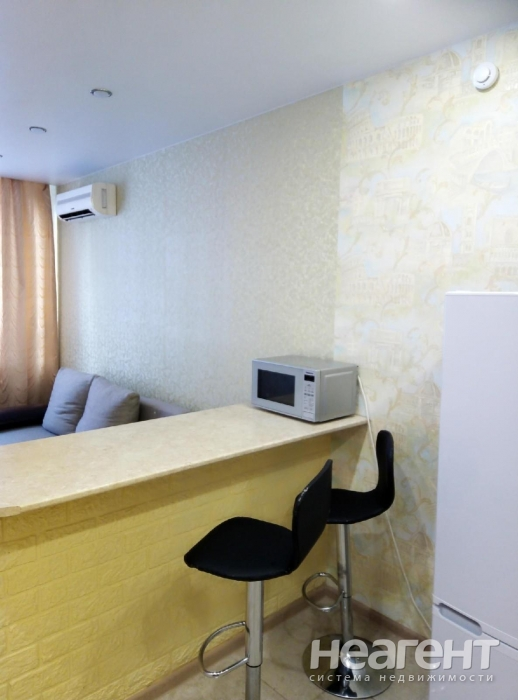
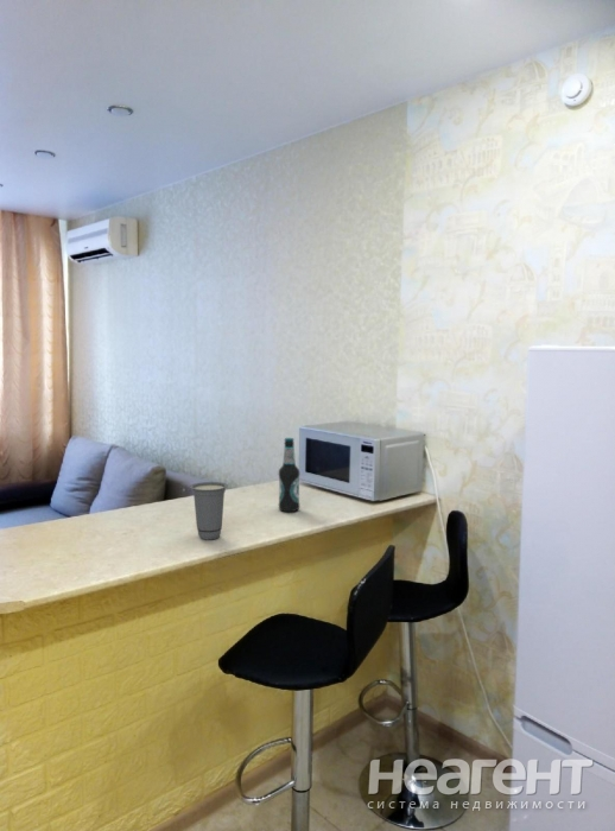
+ bottle (289, 474)
+ cup (209, 510)
